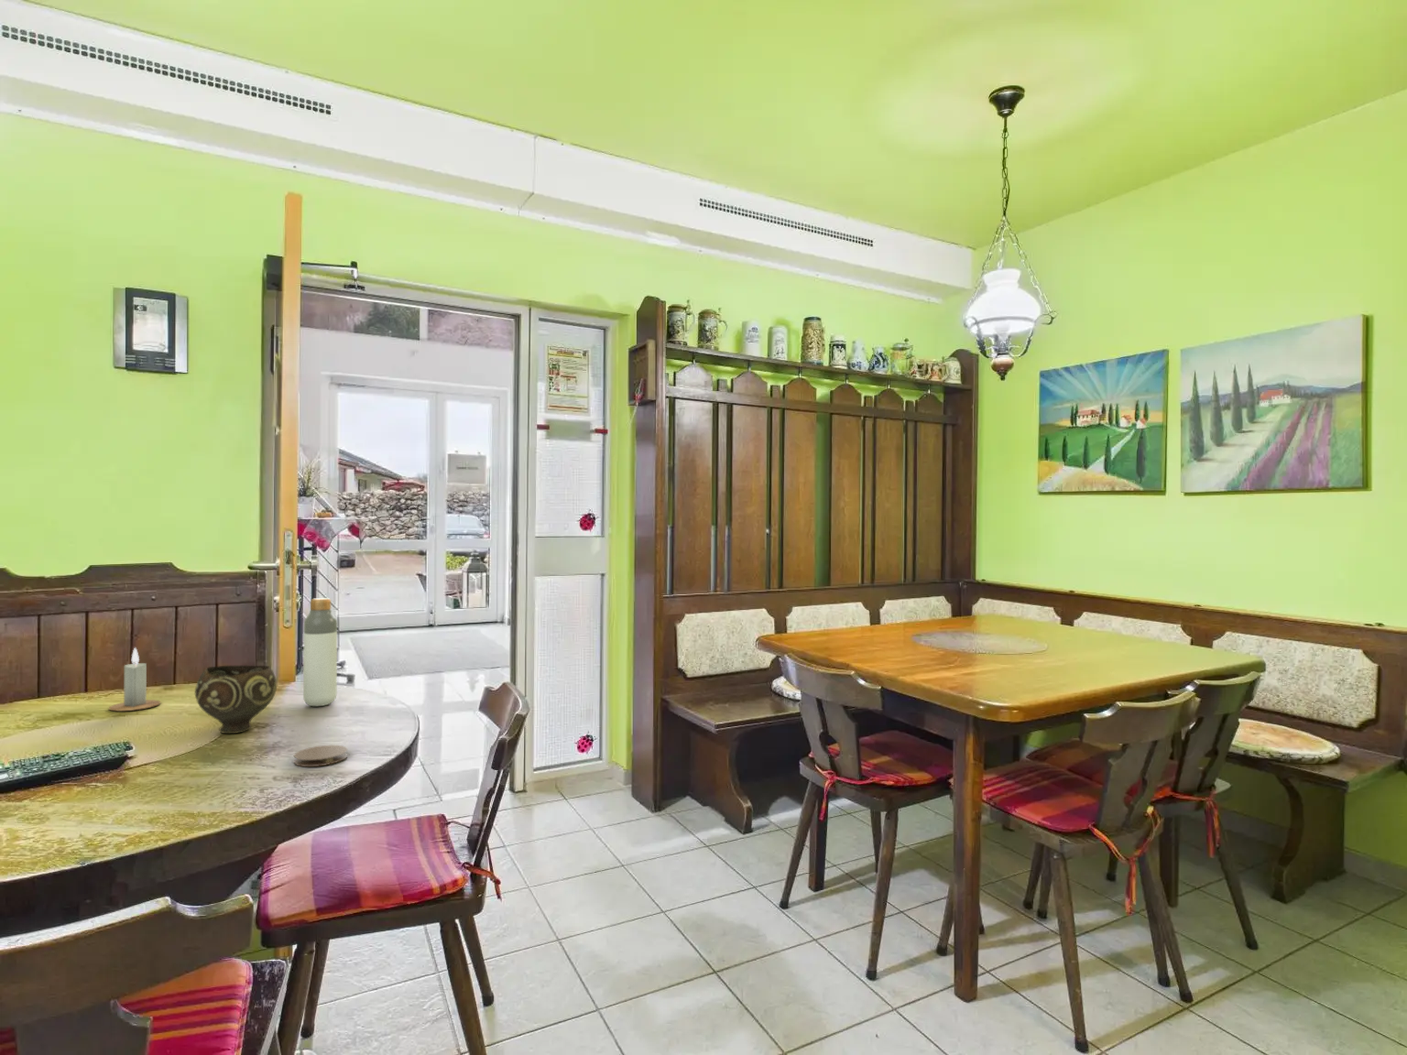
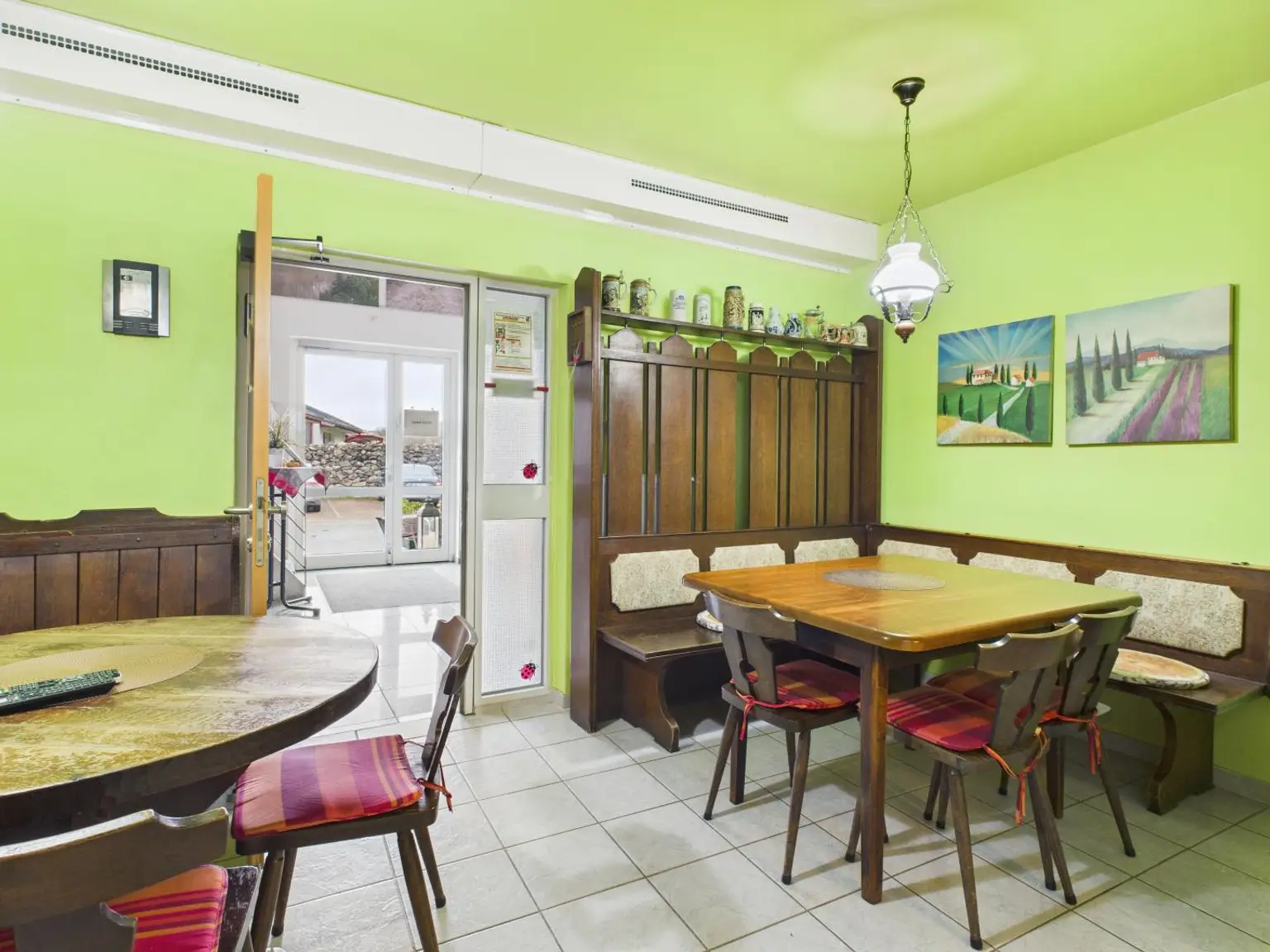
- bottle (320, 652)
- candle (135, 676)
- coaster (320, 755)
- bowl (236, 698)
